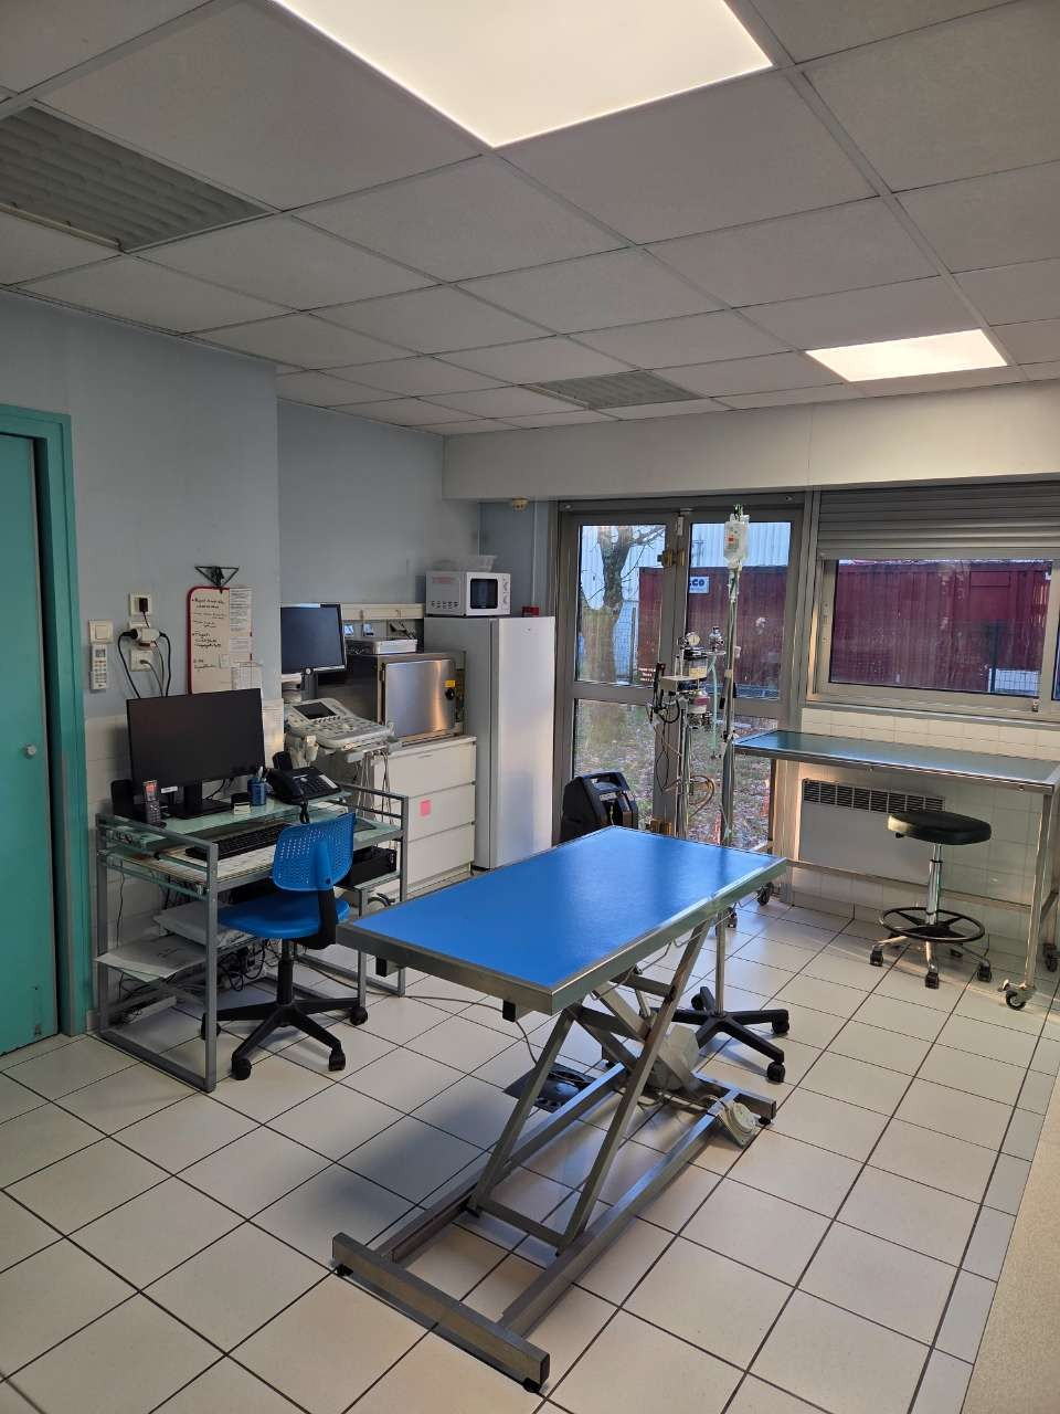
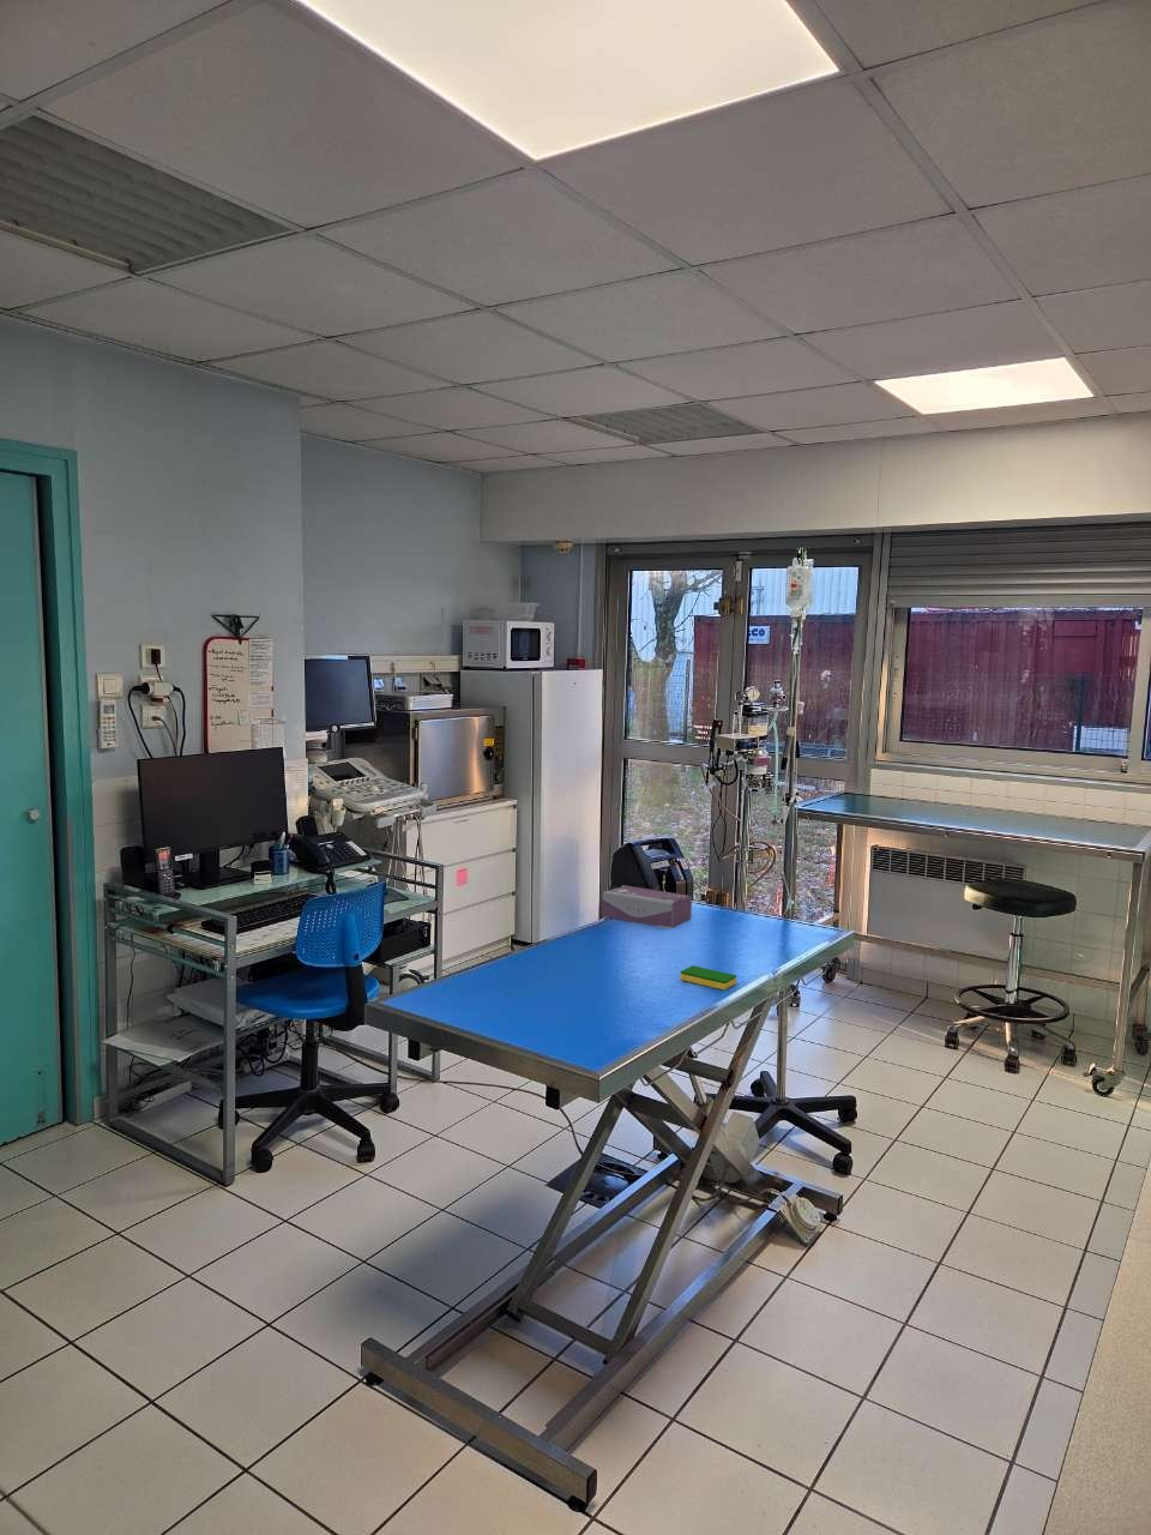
+ tissue box (647, 904)
+ dish sponge (707, 978)
